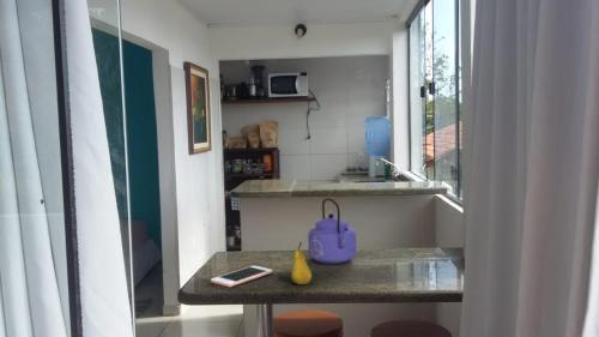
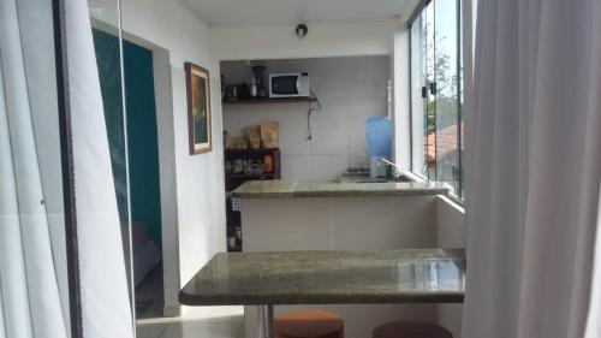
- fruit (301, 263)
- cell phone (242, 275)
- kettle (333, 230)
